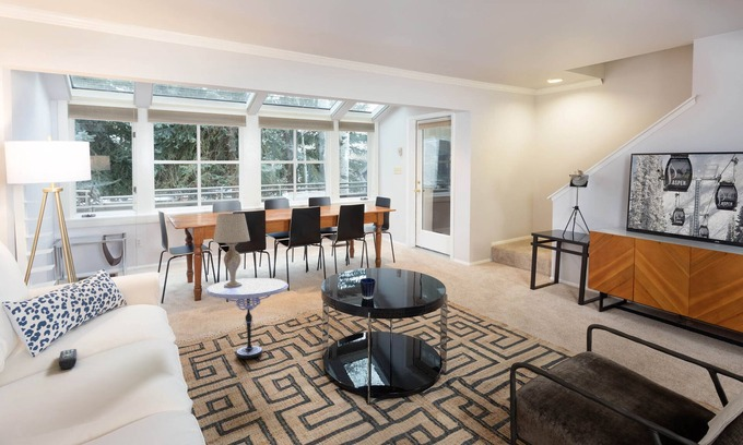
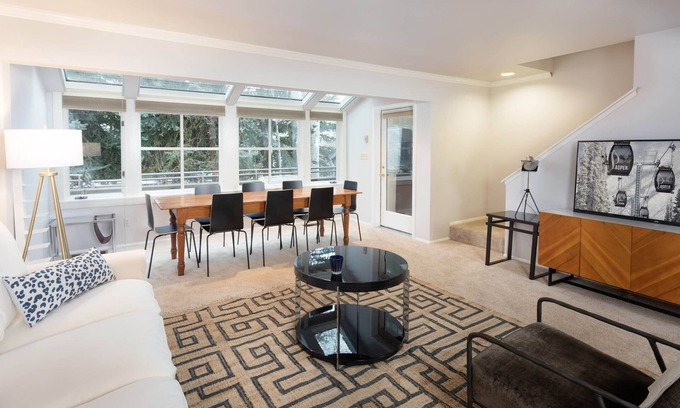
- table lamp (232, 249)
- side table (248, 320)
- remote control (68, 357)
